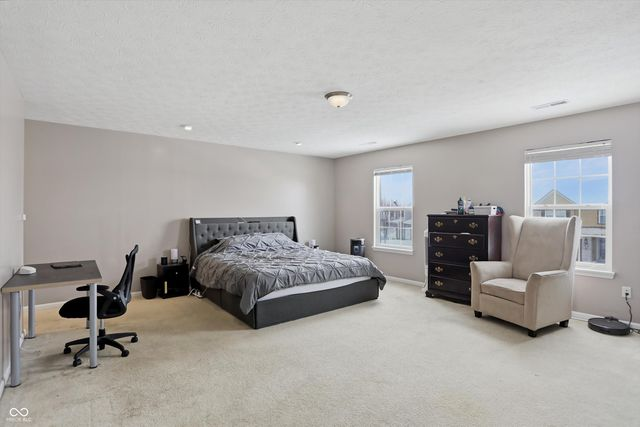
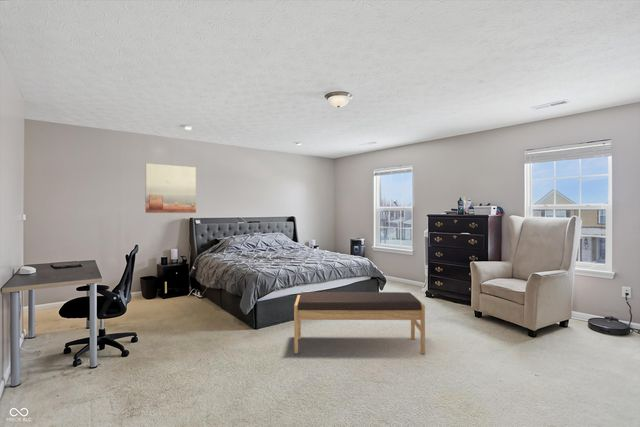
+ wall art (171, 189)
+ bench (357, 319)
